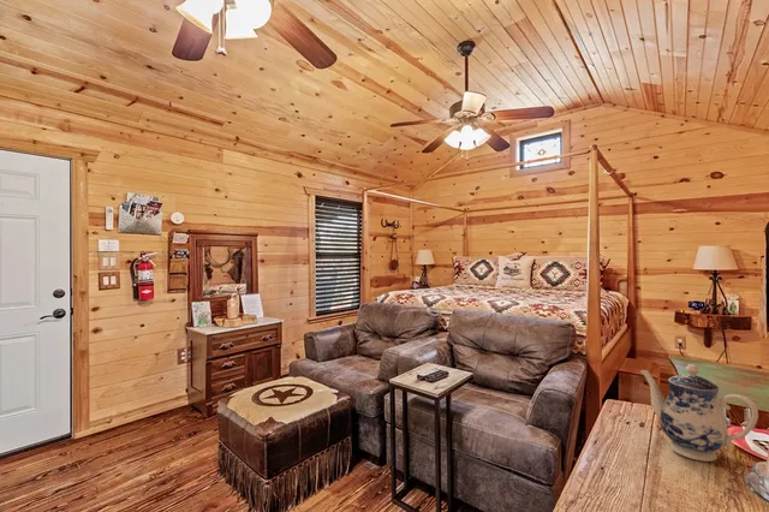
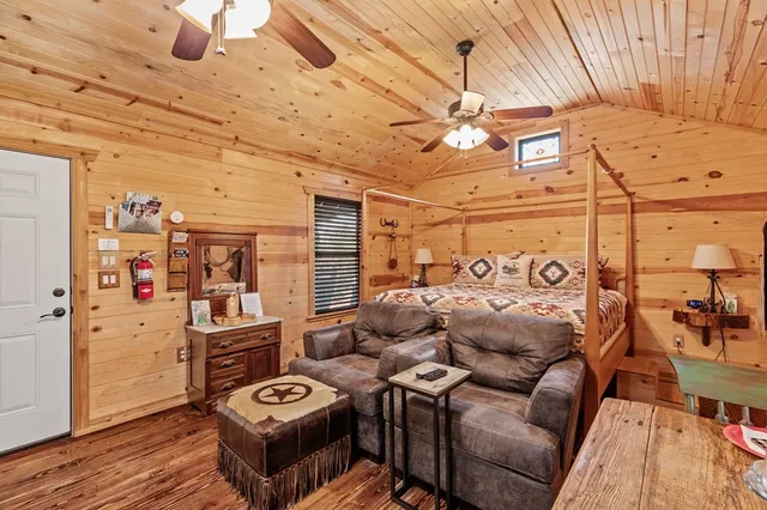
- teapot (692, 407)
